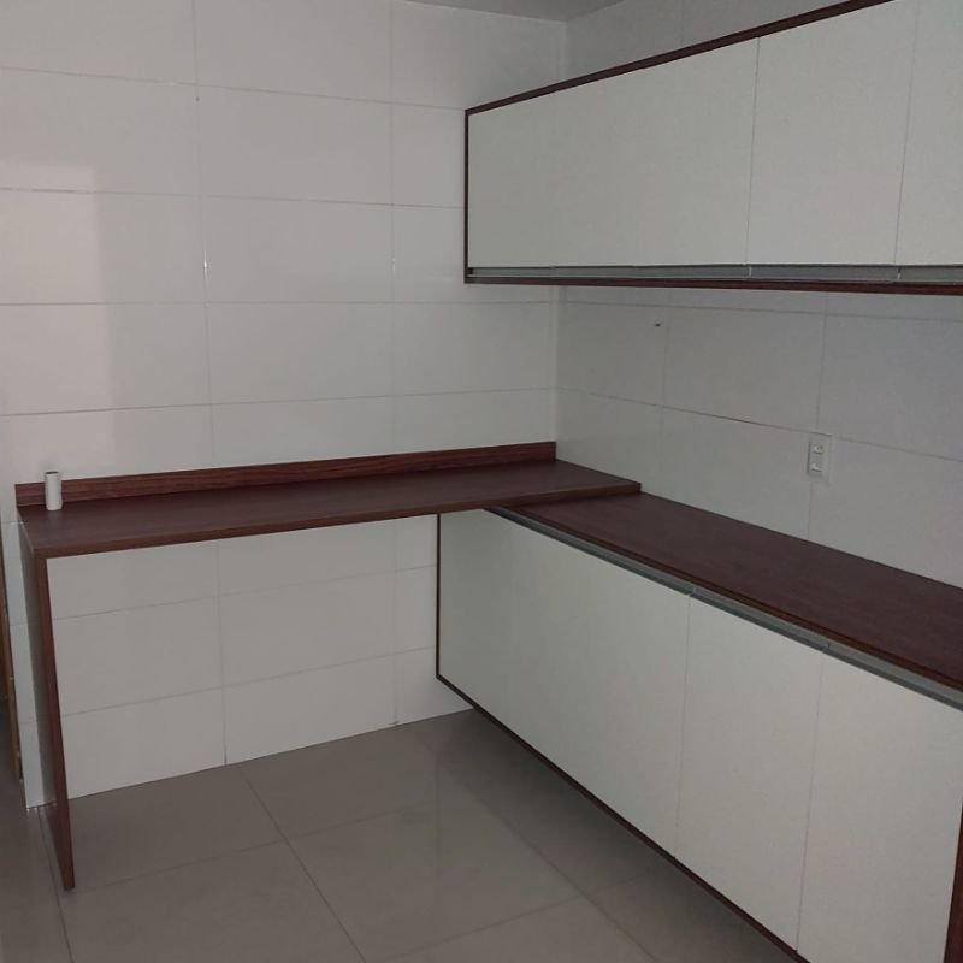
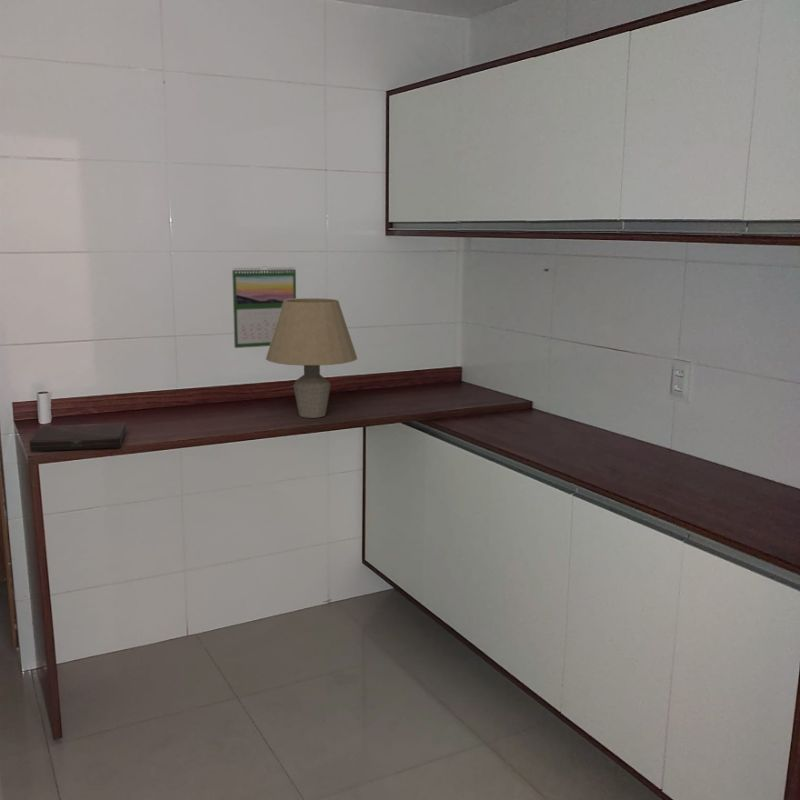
+ table lamp (311, 358)
+ book (80, 436)
+ calendar (265, 306)
